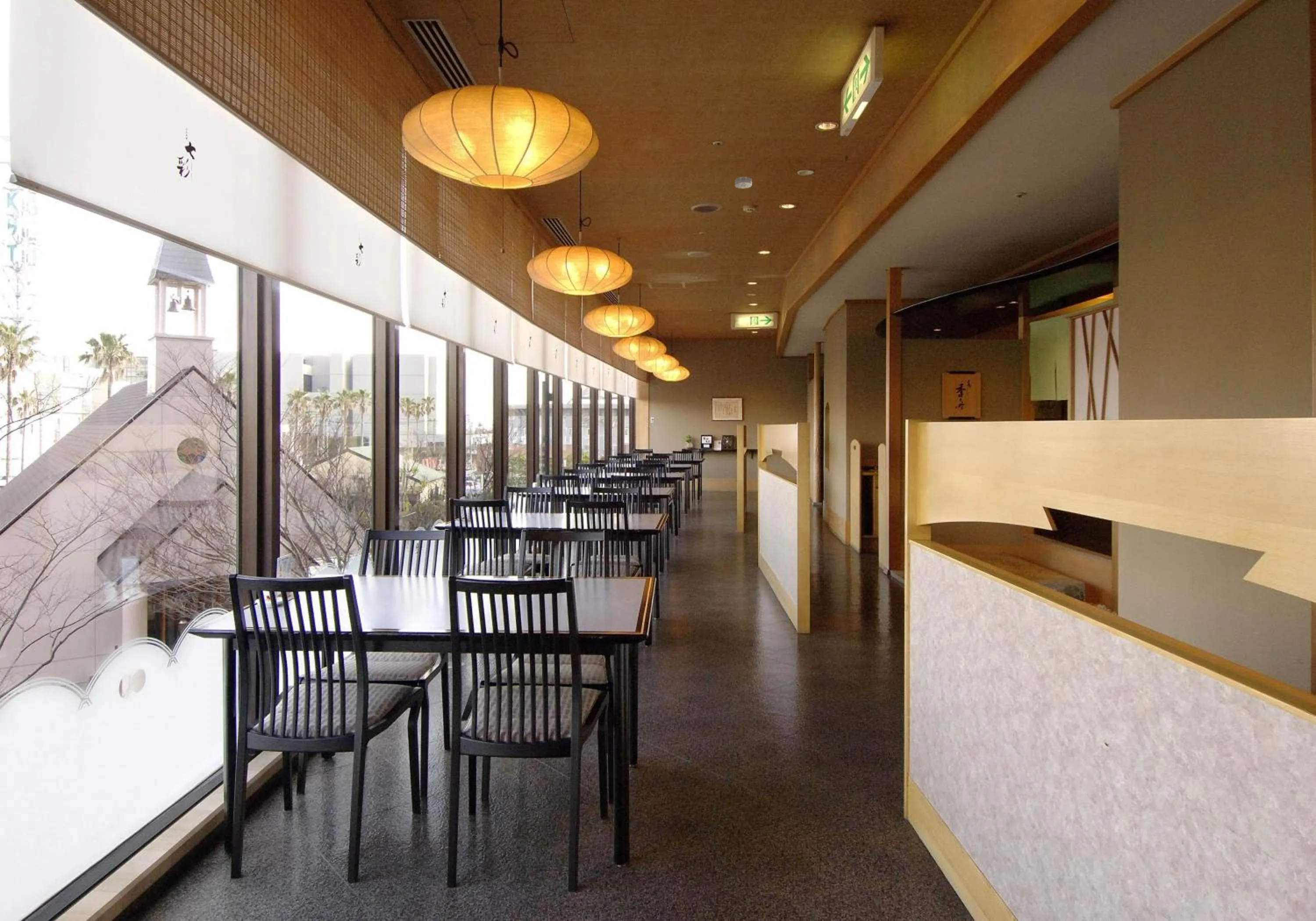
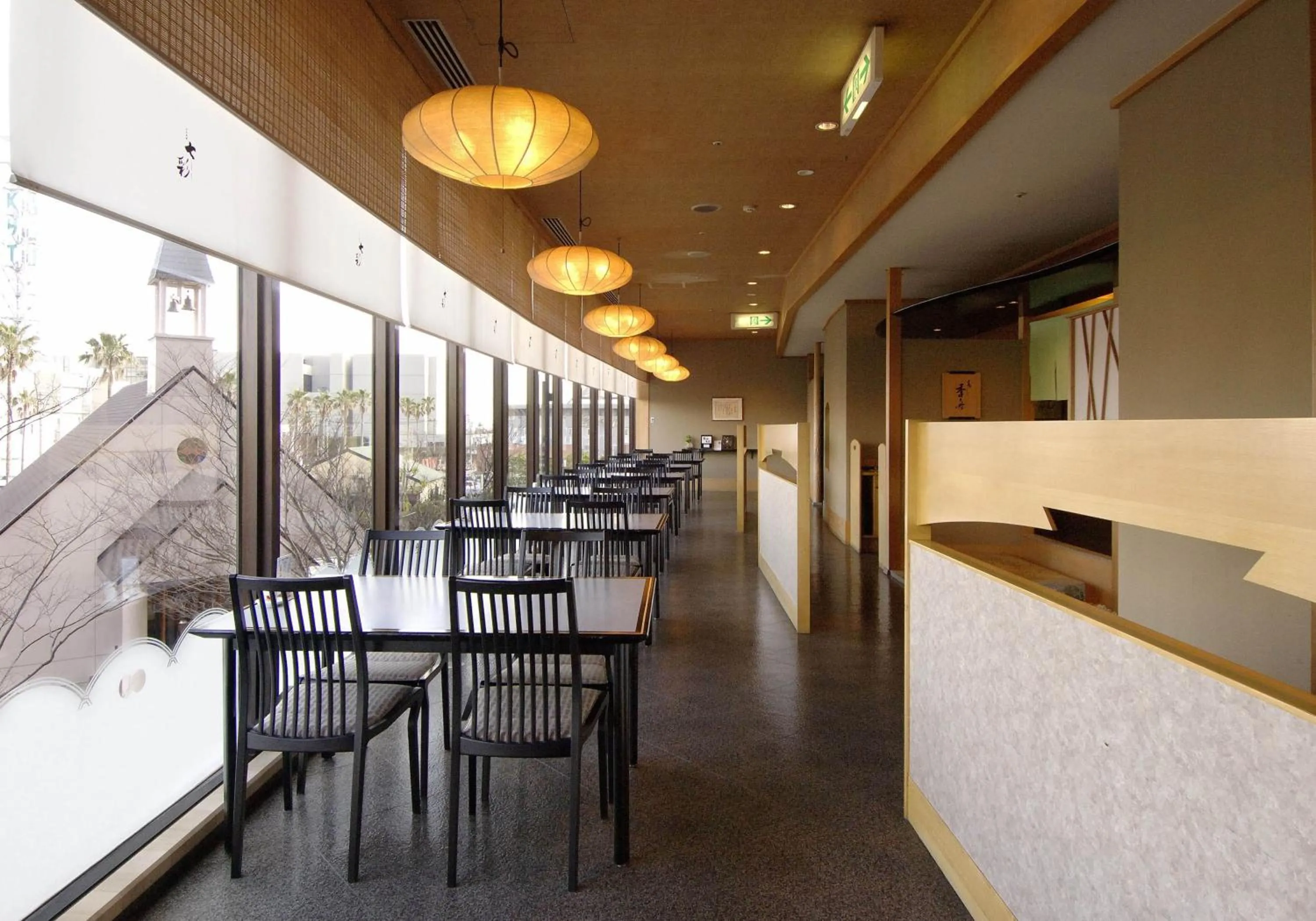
- smoke detector (743, 182)
